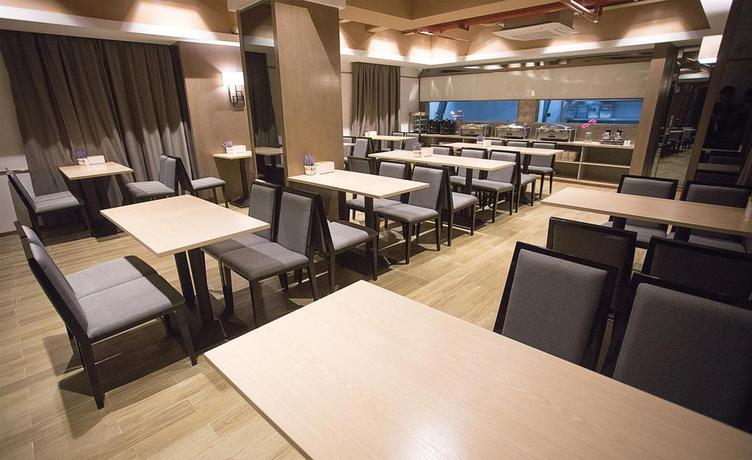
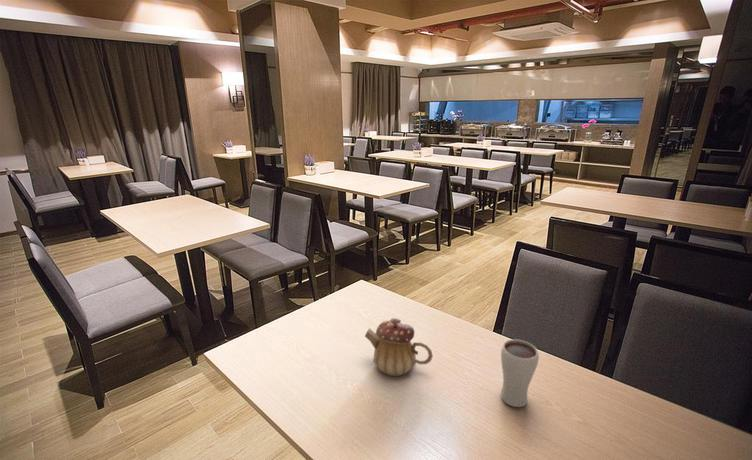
+ drinking glass (516, 374)
+ teapot (398, 342)
